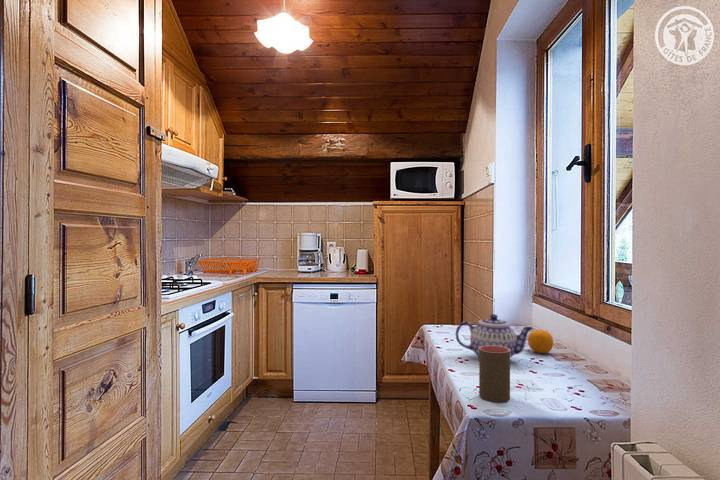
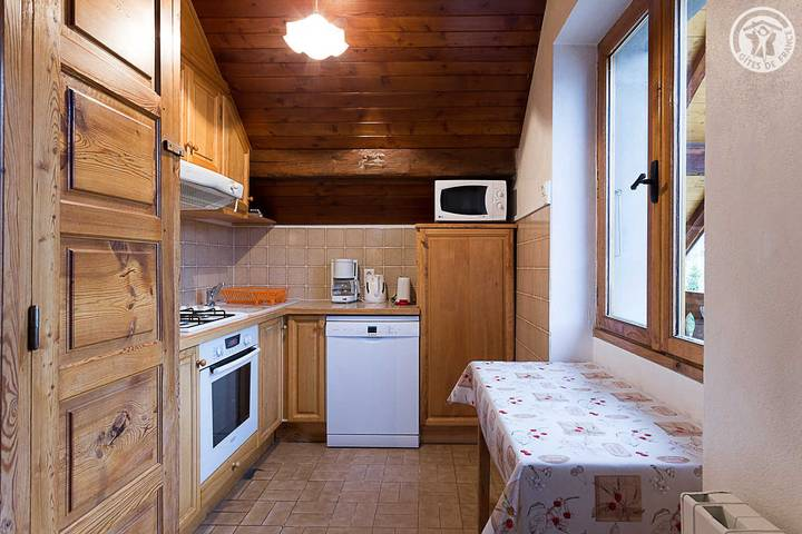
- cup (494, 372)
- fruit (540, 341)
- teapot (493, 336)
